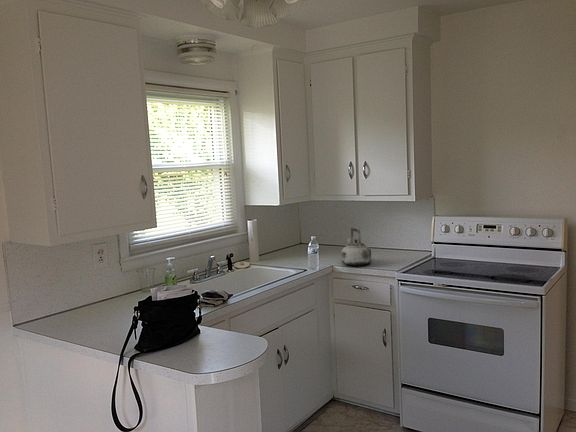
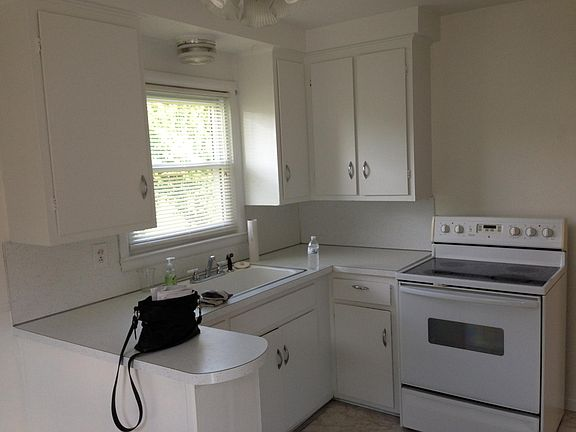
- kettle (354, 245)
